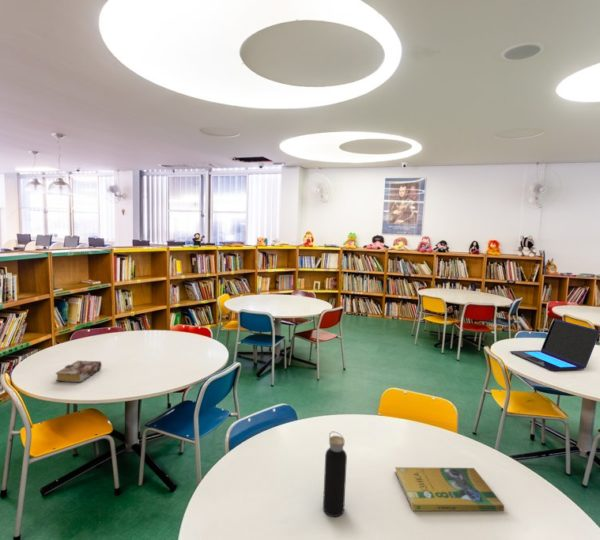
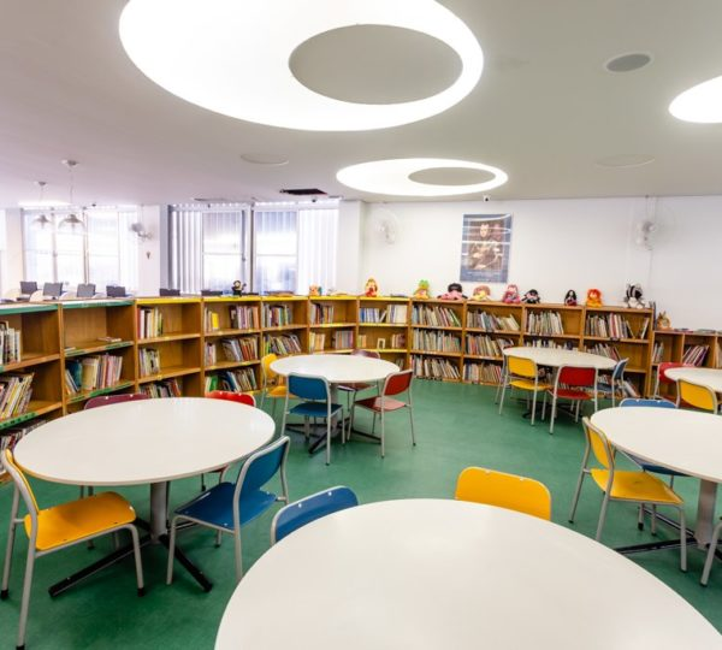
- booklet (445, 487)
- water bottle (335, 471)
- laptop (552, 342)
- book (79, 370)
